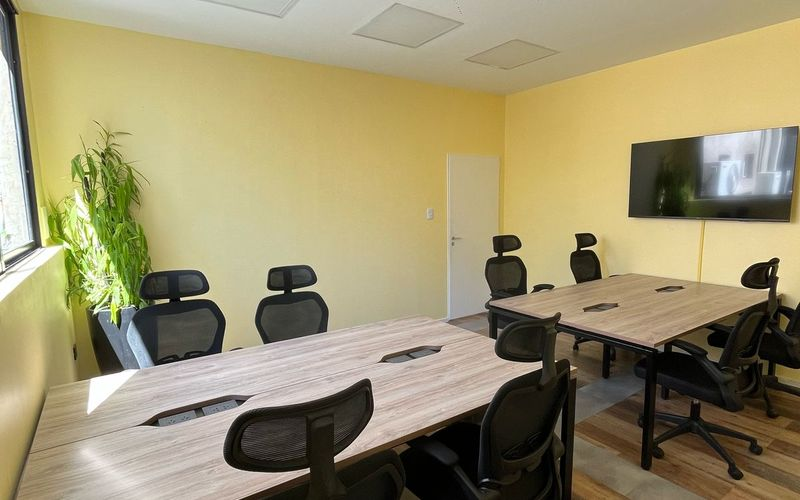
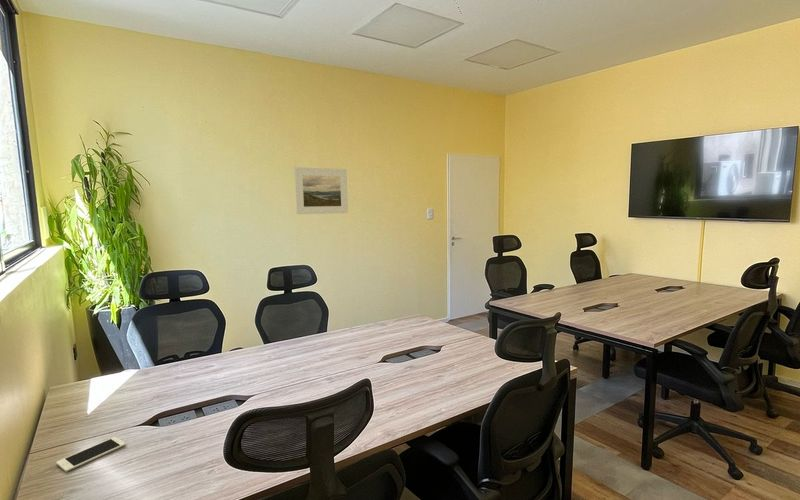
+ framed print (322, 191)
+ cell phone (92, 453)
